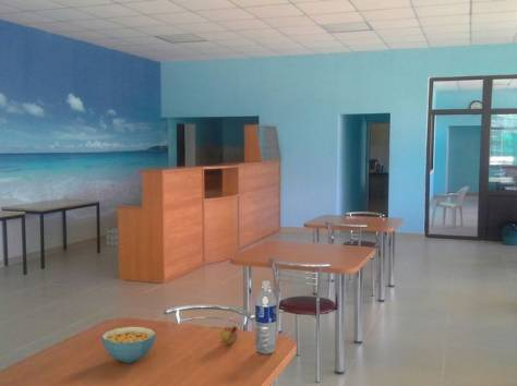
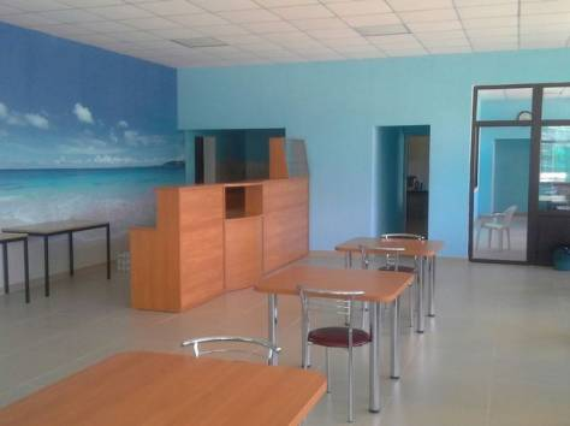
- water bottle (265, 316)
- fruit (229, 334)
- cereal bowl (129, 347)
